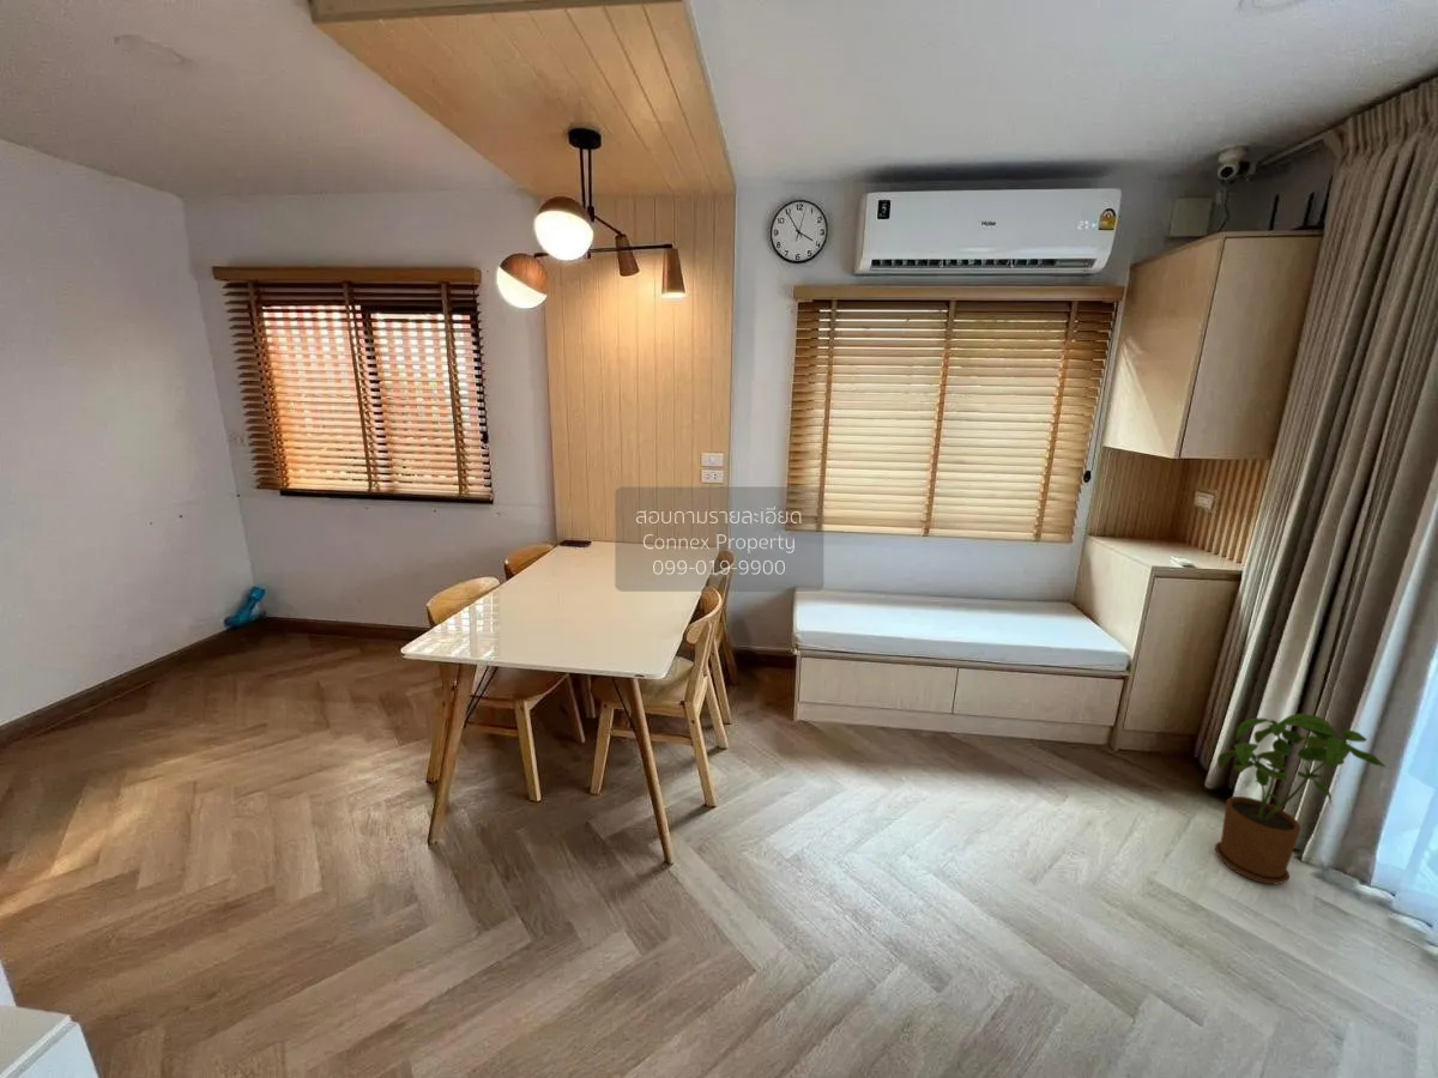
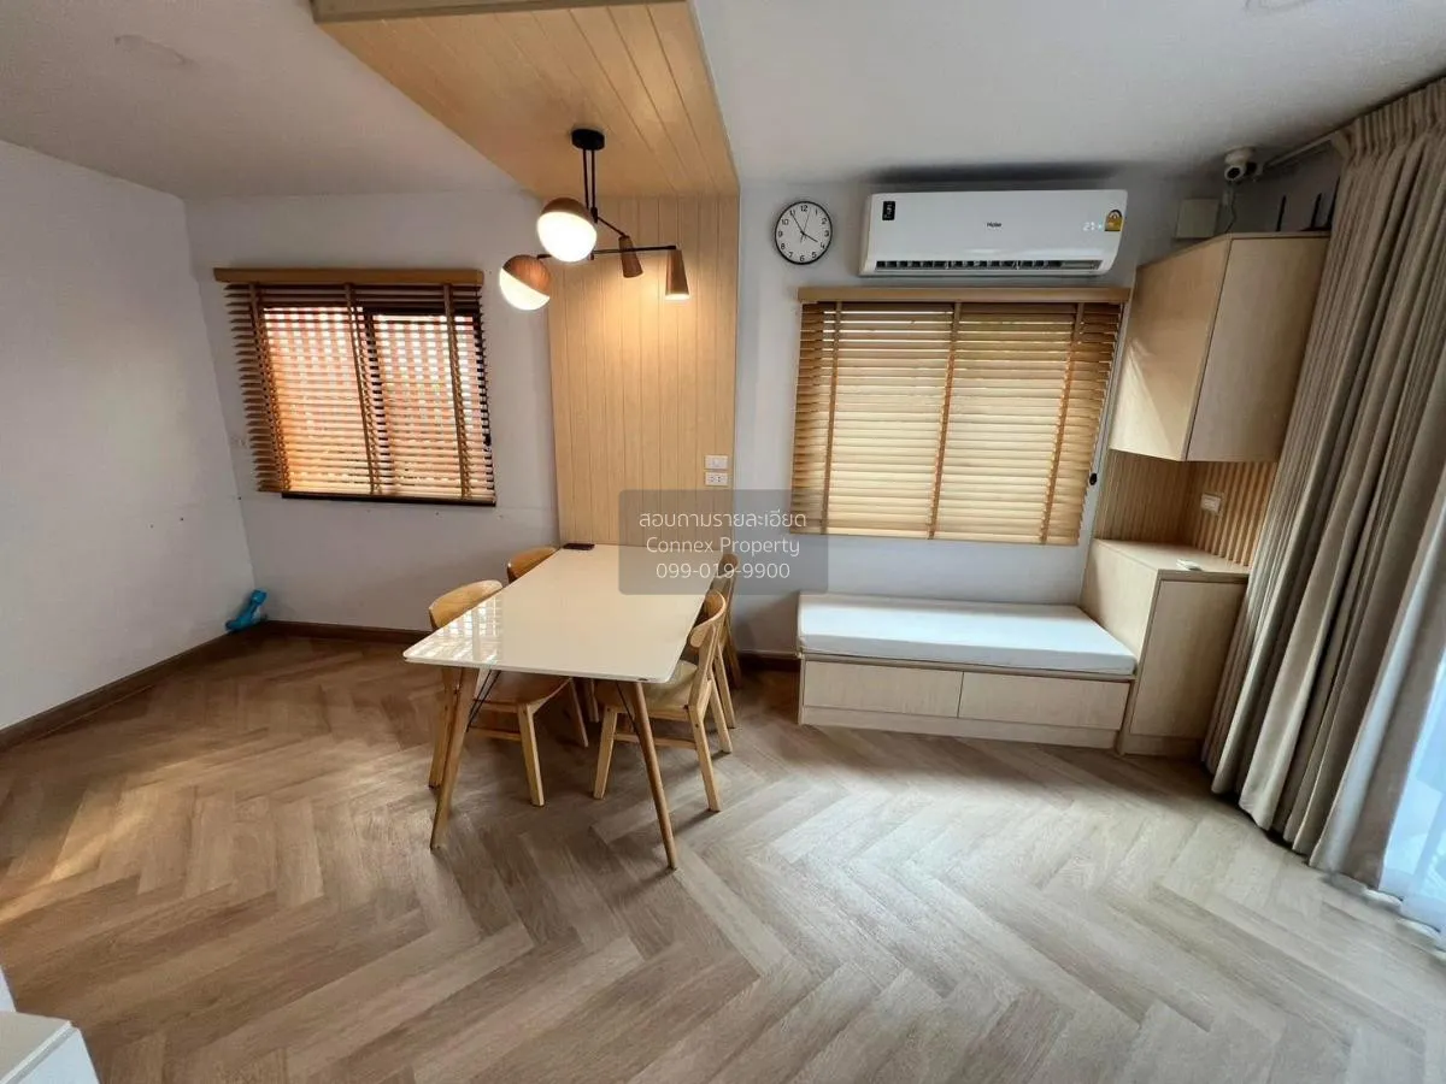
- house plant (1268, 791)
